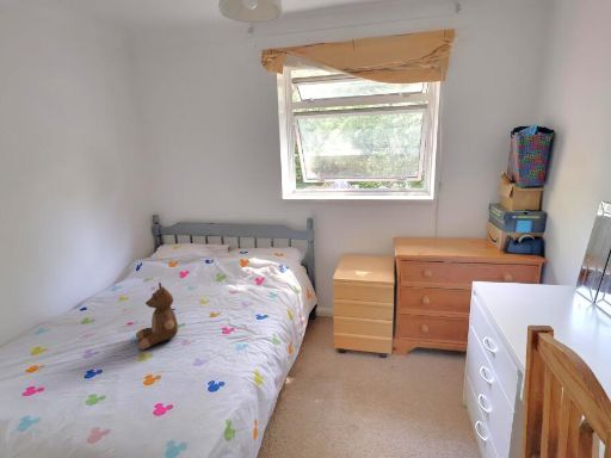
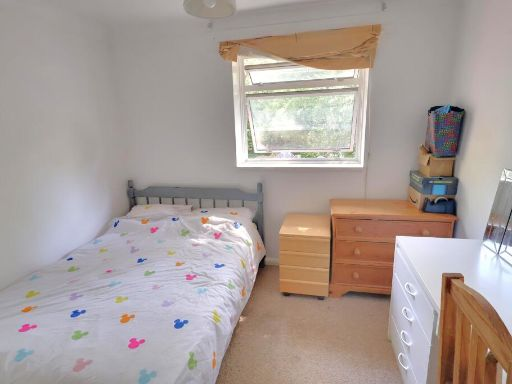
- teddy bear (155, 312)
